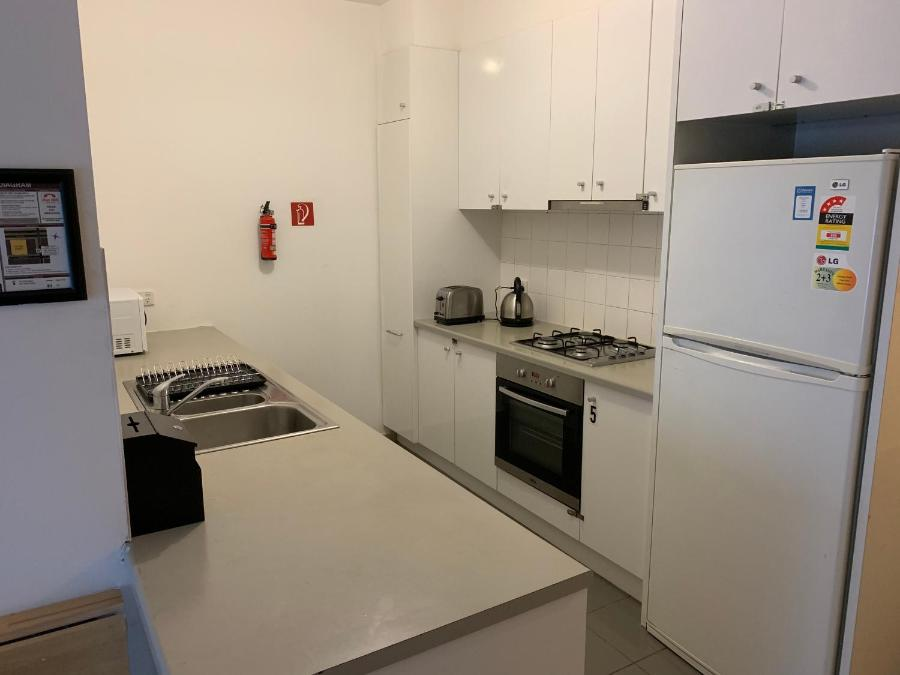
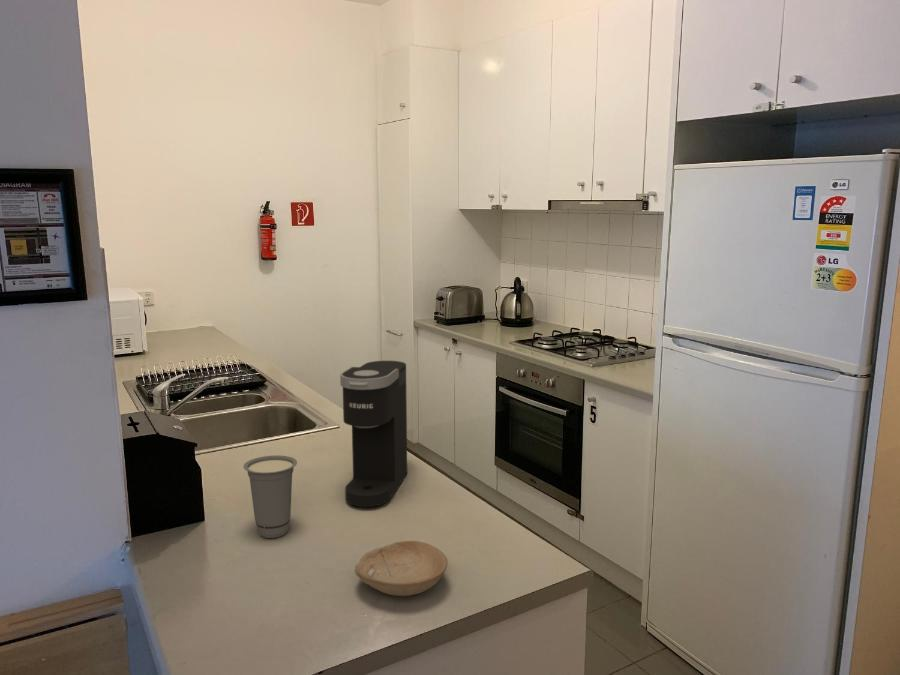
+ cup (272, 498)
+ coffee maker (376, 427)
+ bowl (402, 574)
